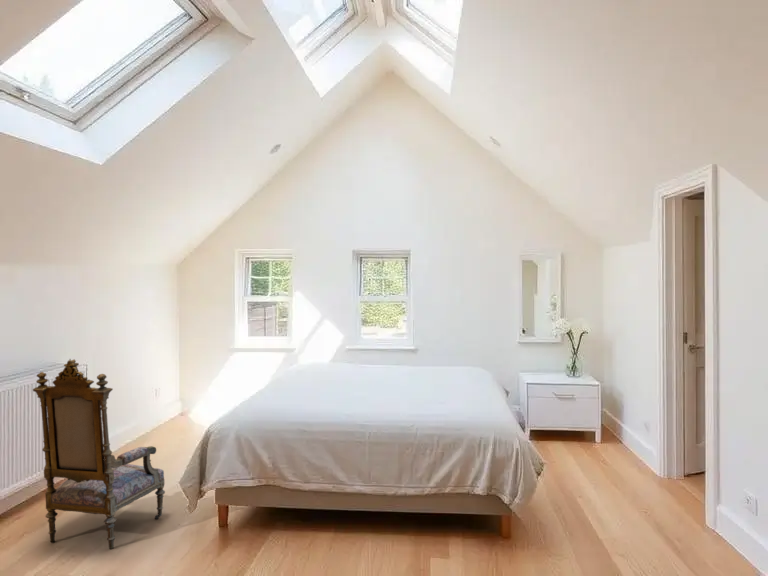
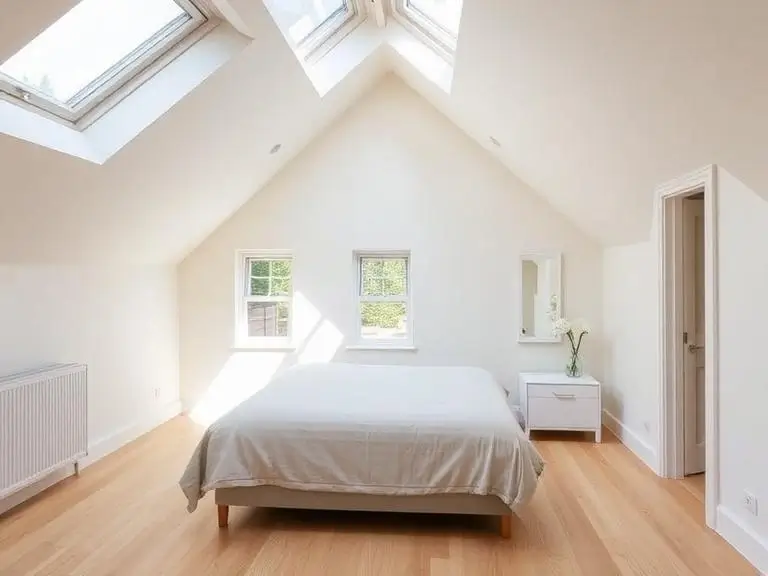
- armchair (102, 442)
